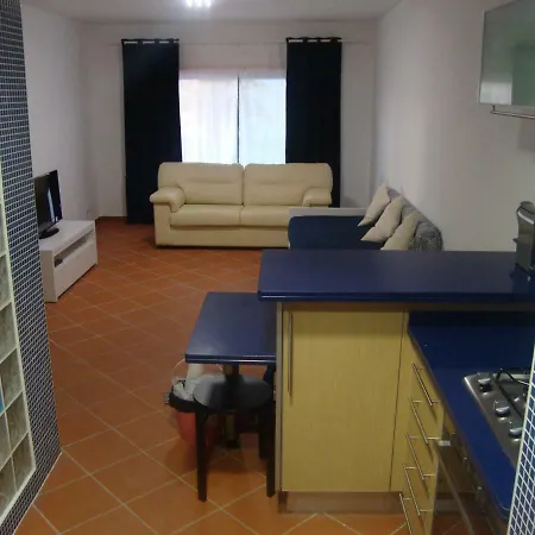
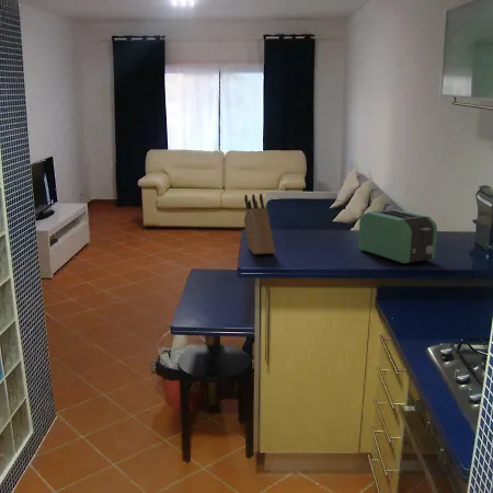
+ knife block (257, 222)
+ toaster (395, 234)
